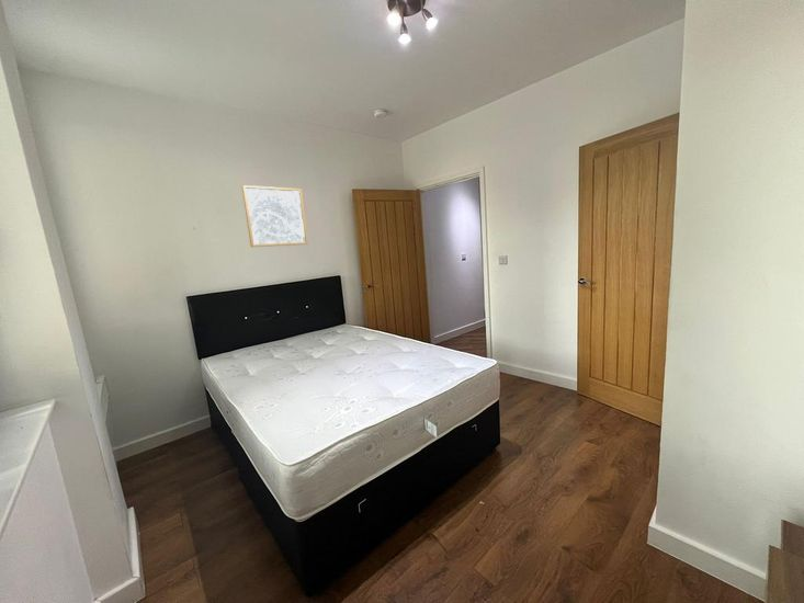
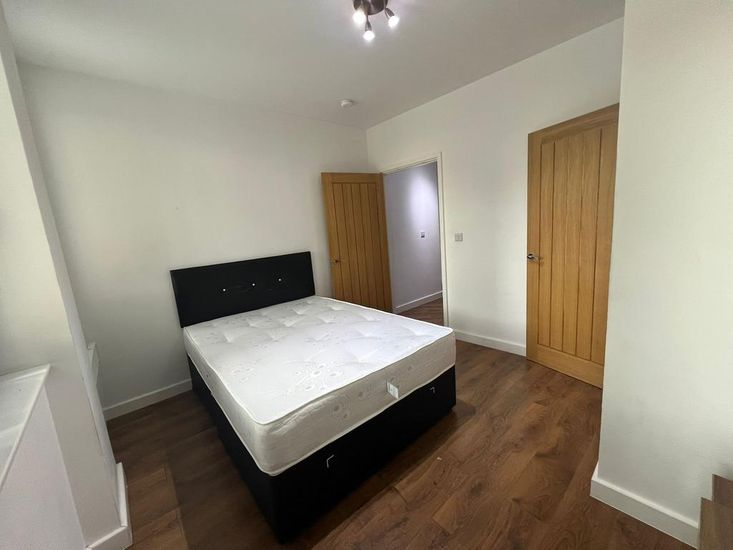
- wall art (276, 216)
